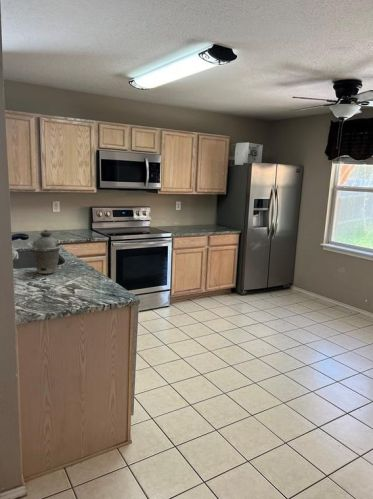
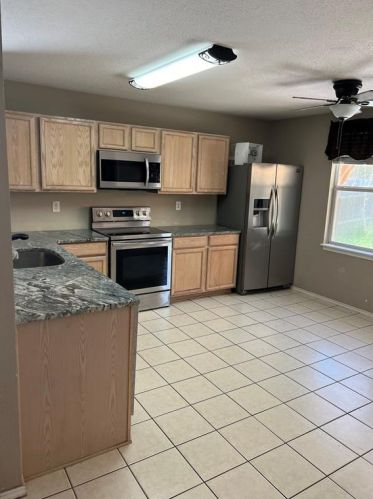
- kettle (46, 251)
